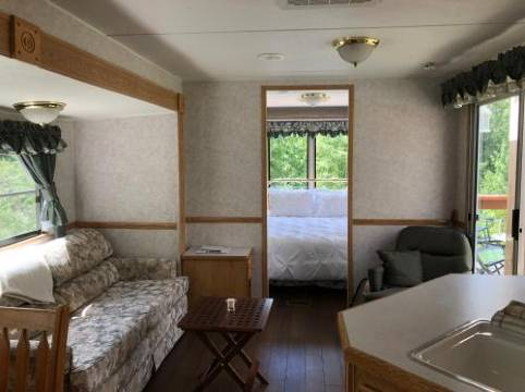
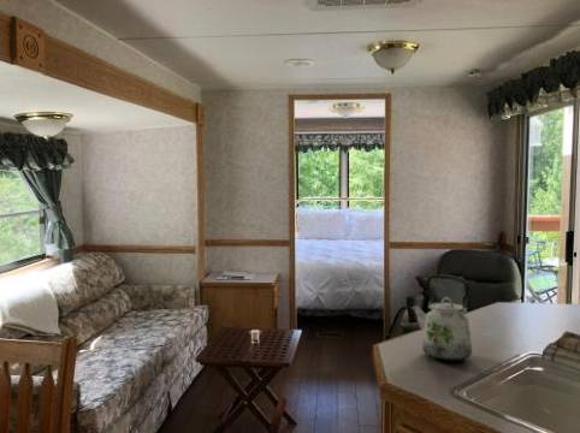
+ kettle (438, 314)
